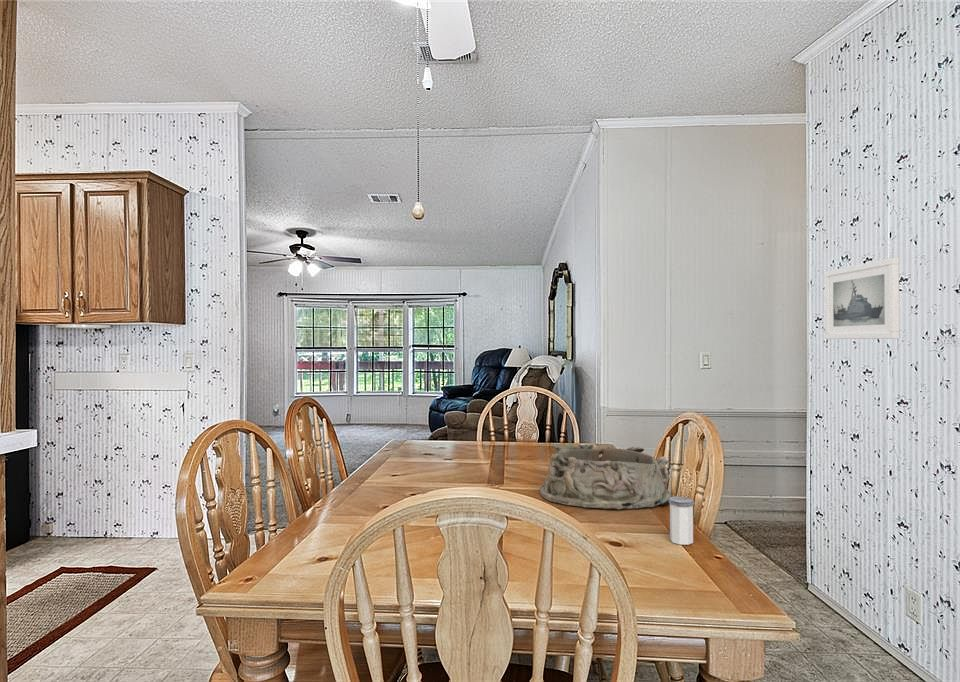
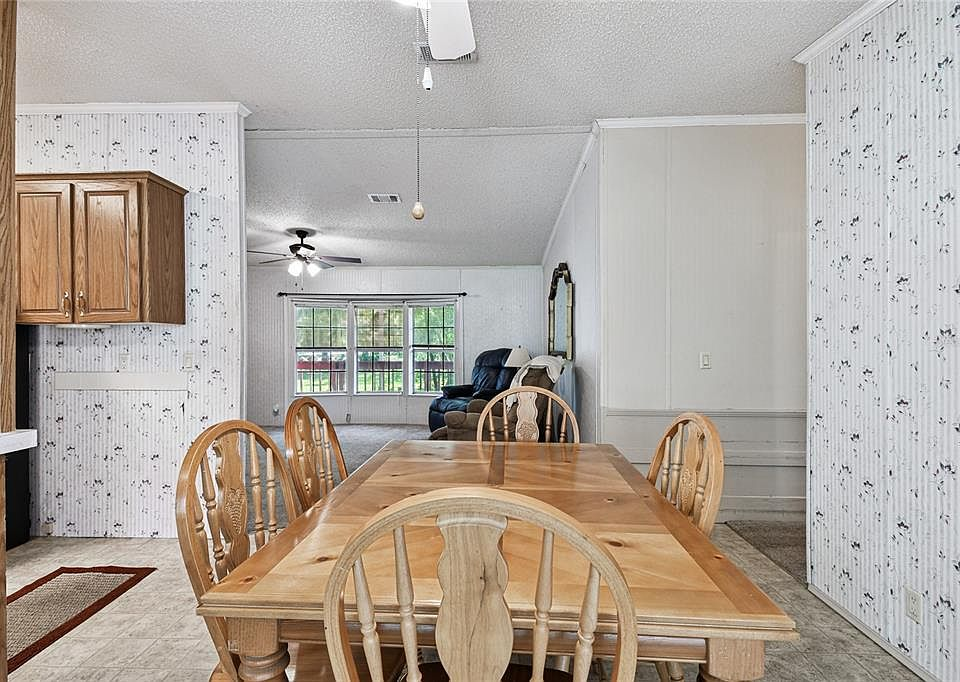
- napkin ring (602, 471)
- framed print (858, 302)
- salt shaker (681, 520)
